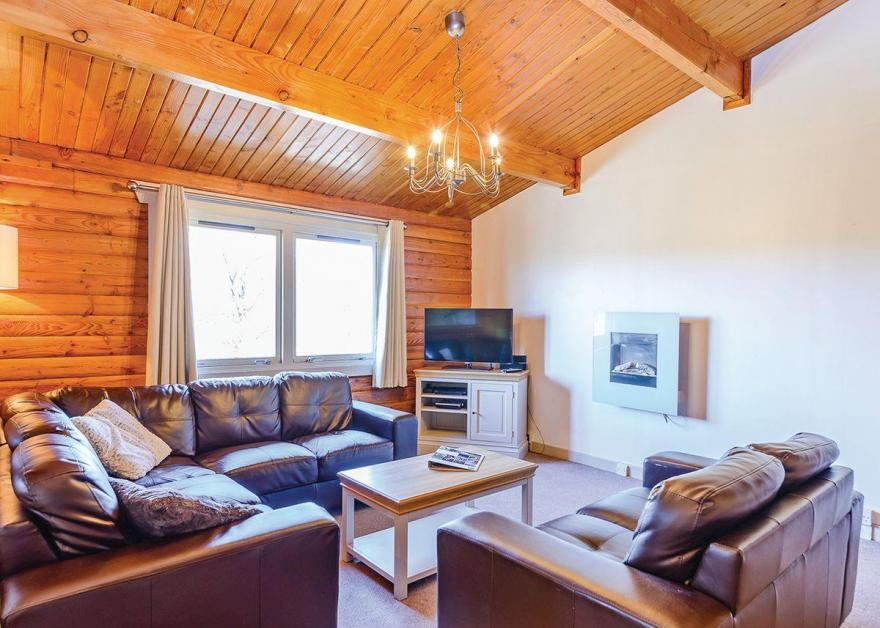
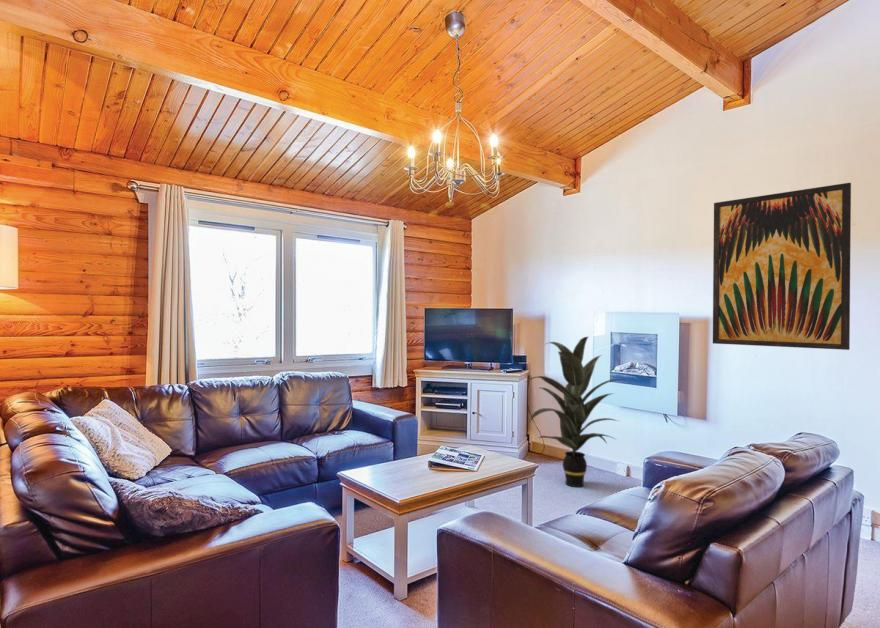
+ wall art (776, 270)
+ indoor plant (575, 411)
